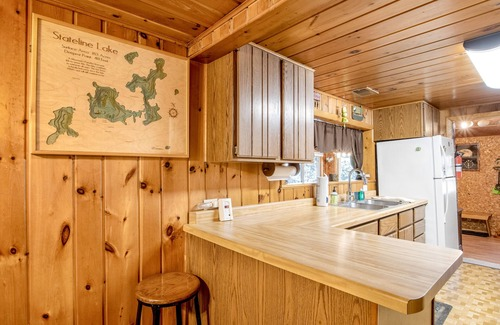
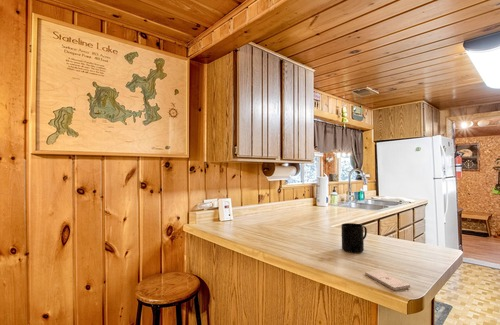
+ mug (355, 237)
+ smartphone (386, 279)
